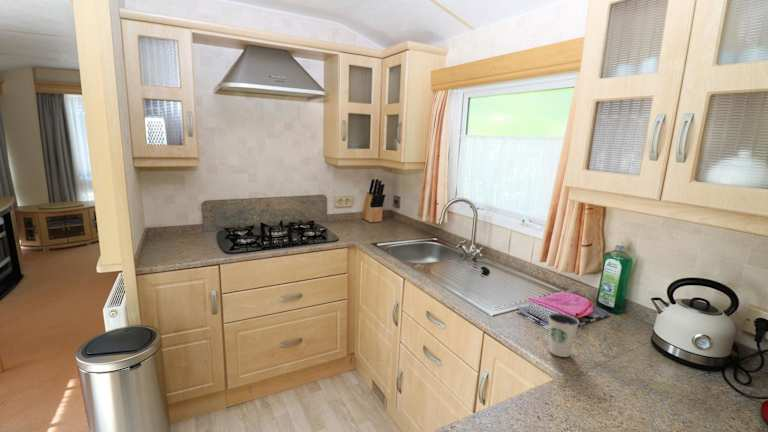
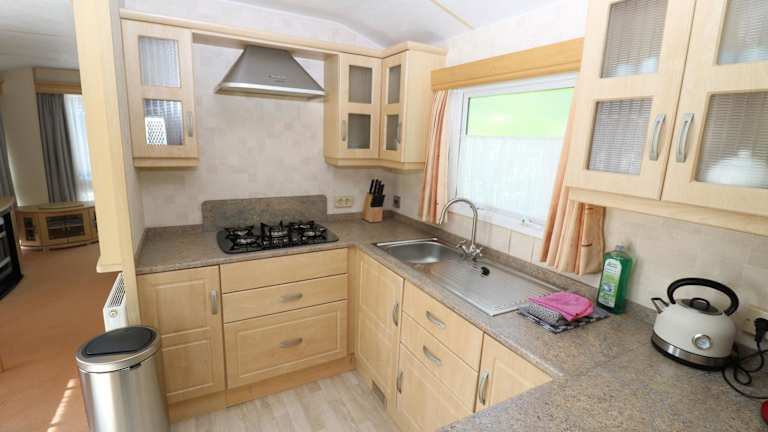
- dixie cup (561, 335)
